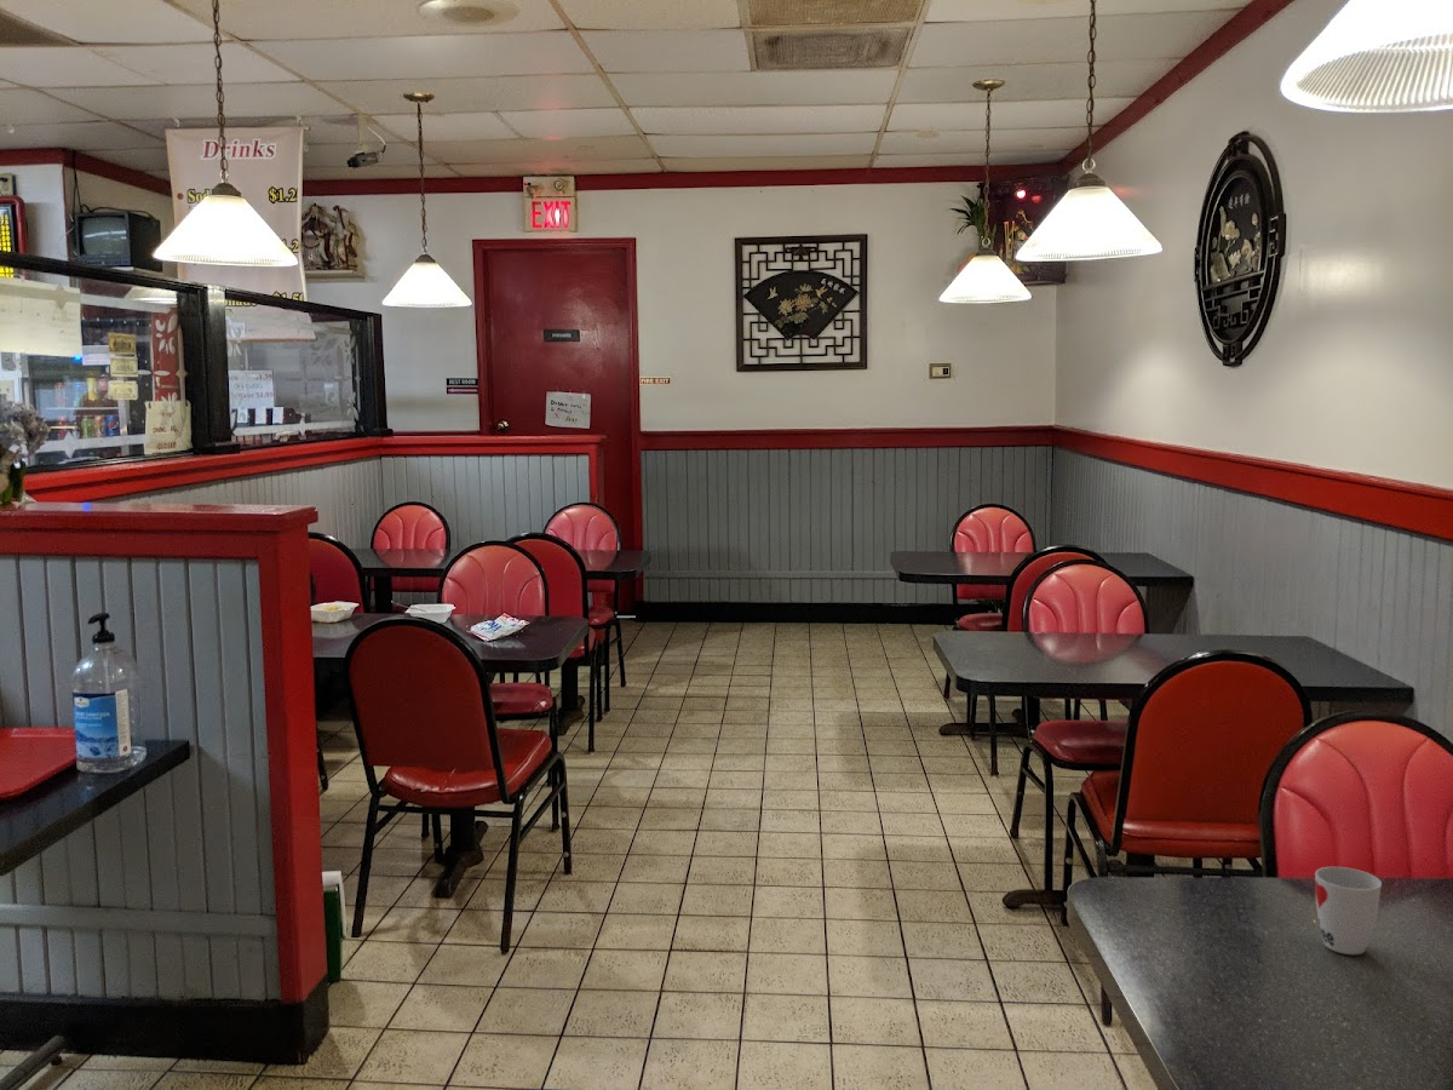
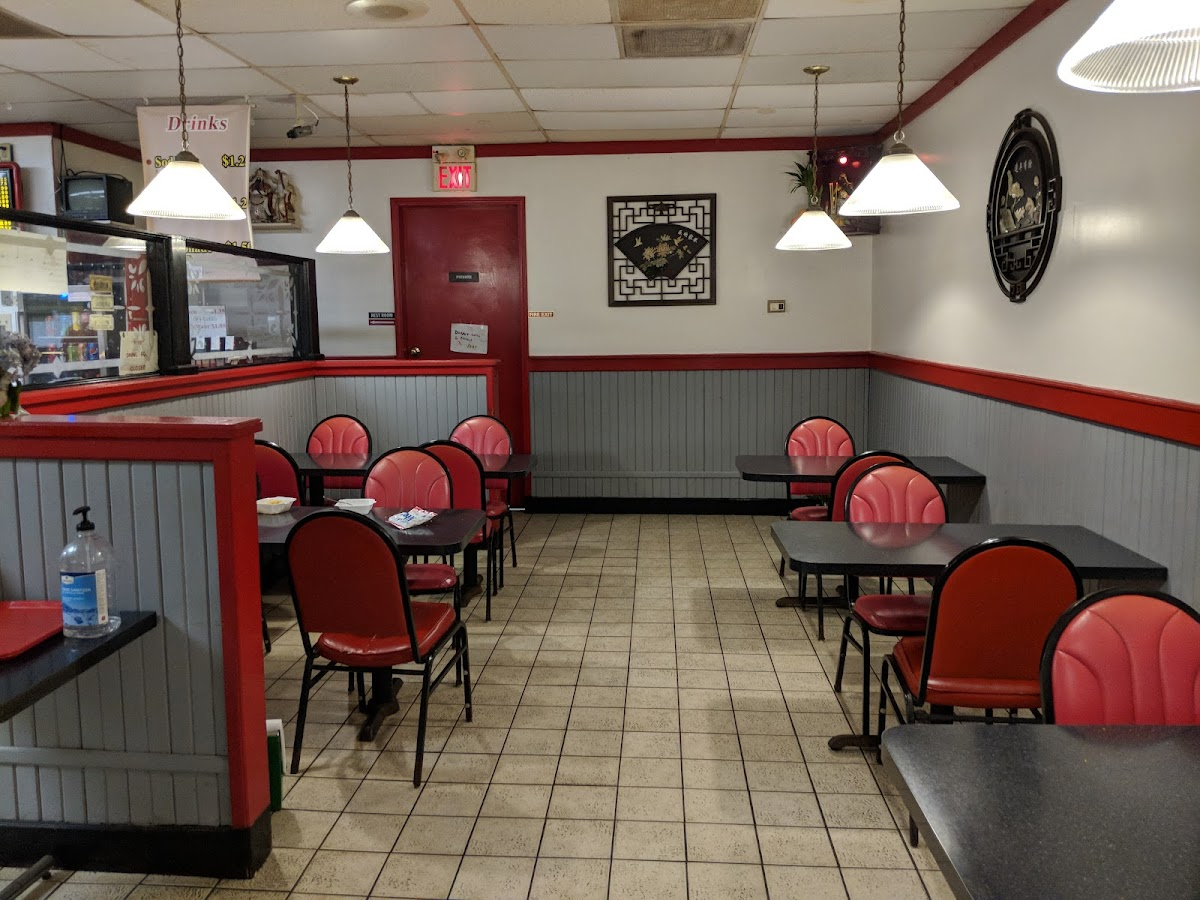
- cup (1345, 912)
